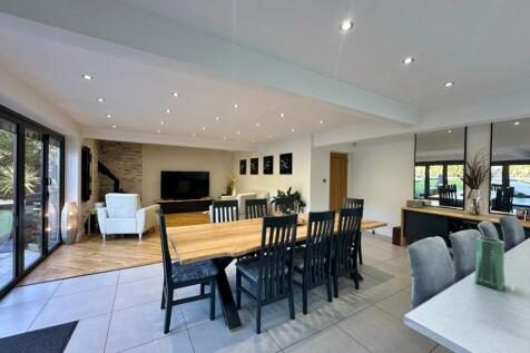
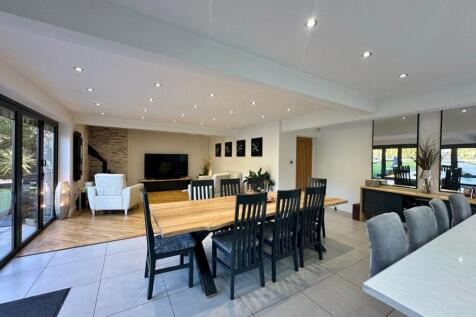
- vase (489, 262)
